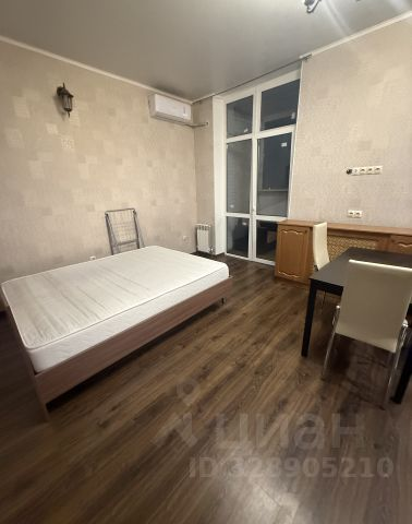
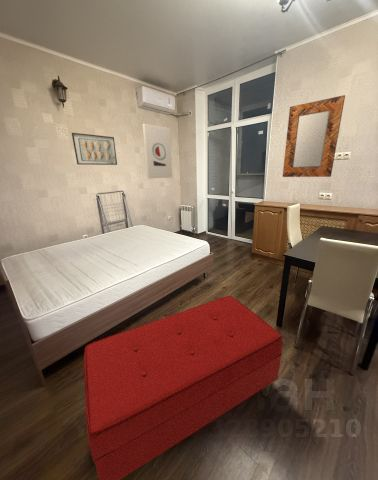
+ home mirror (310, 141)
+ bench (186, 372)
+ wall art (158, 153)
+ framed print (96, 150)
